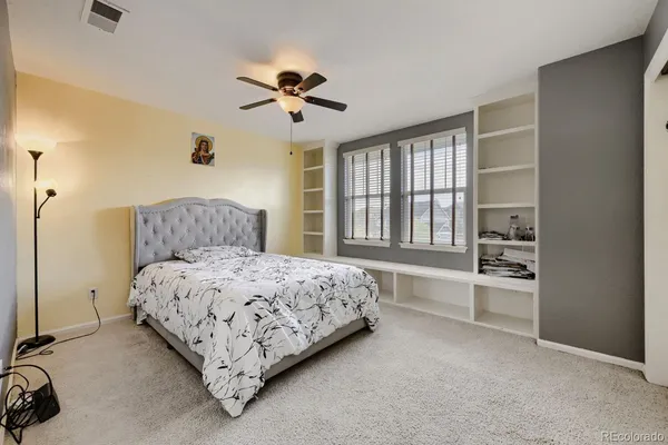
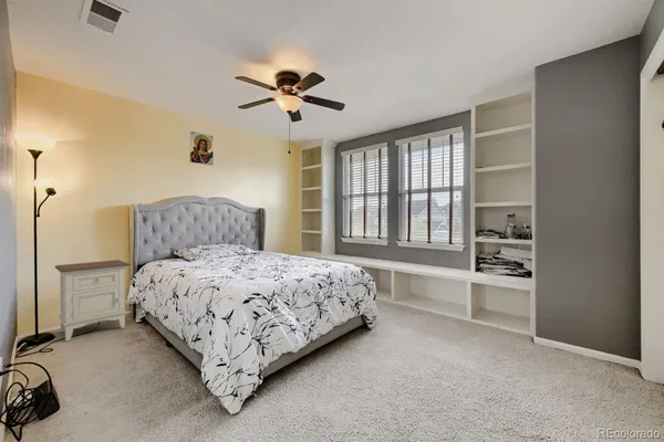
+ nightstand (93, 296)
